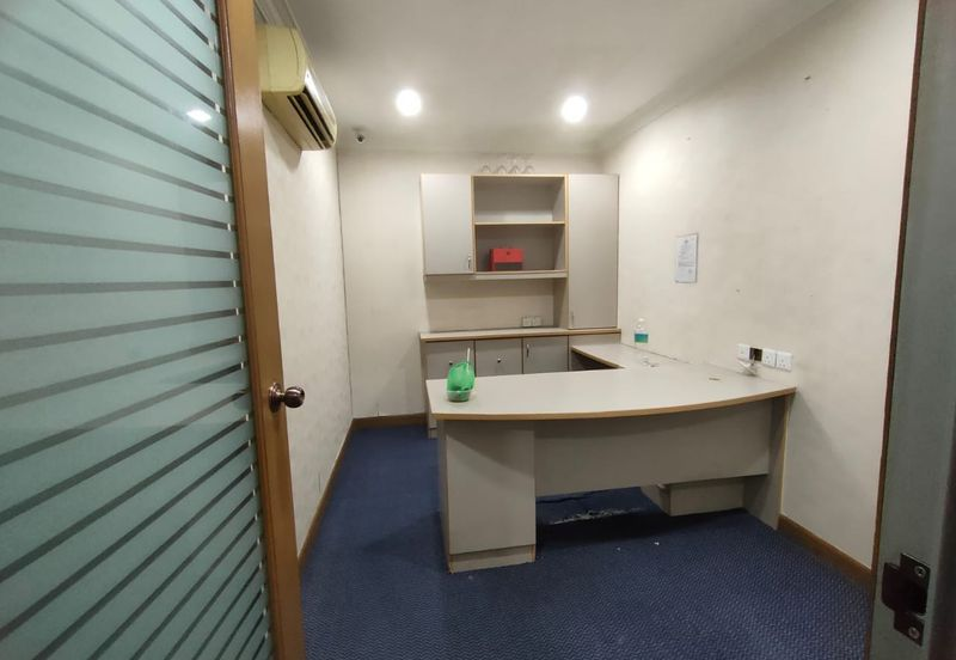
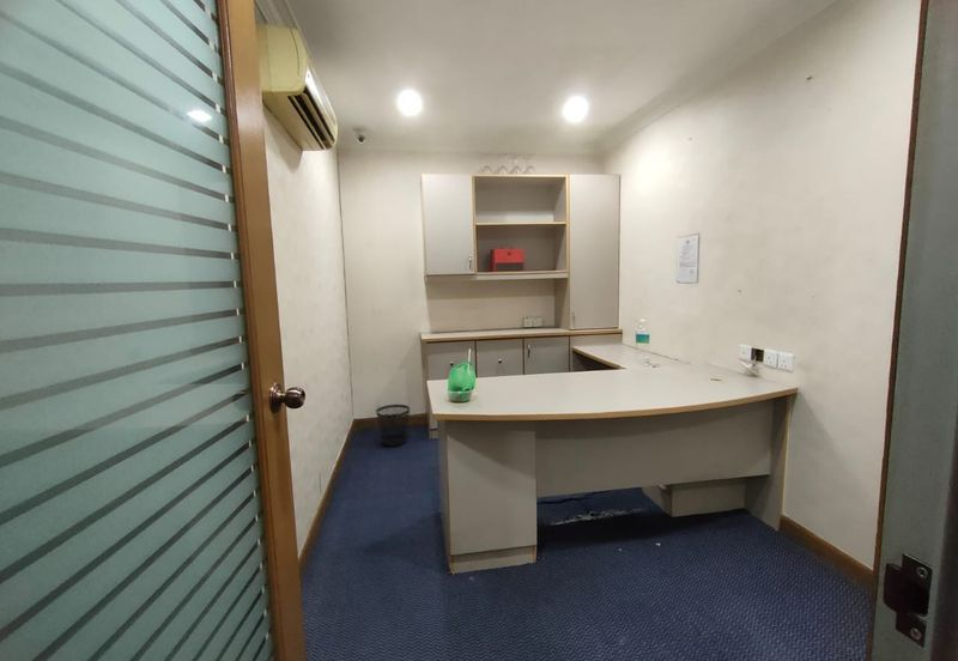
+ wastebasket (393, 425)
